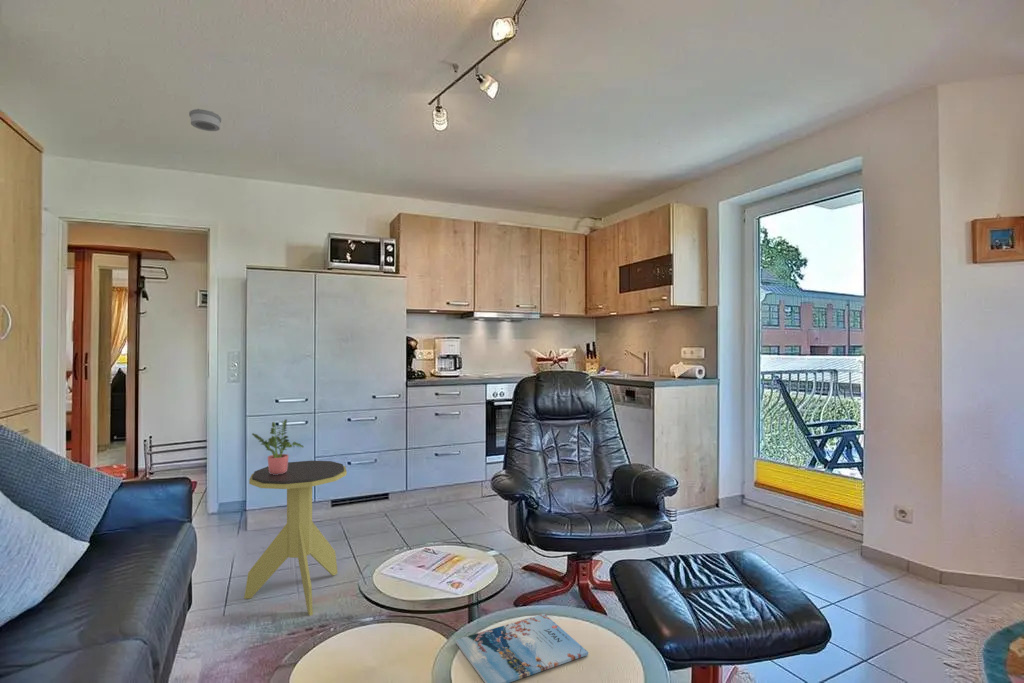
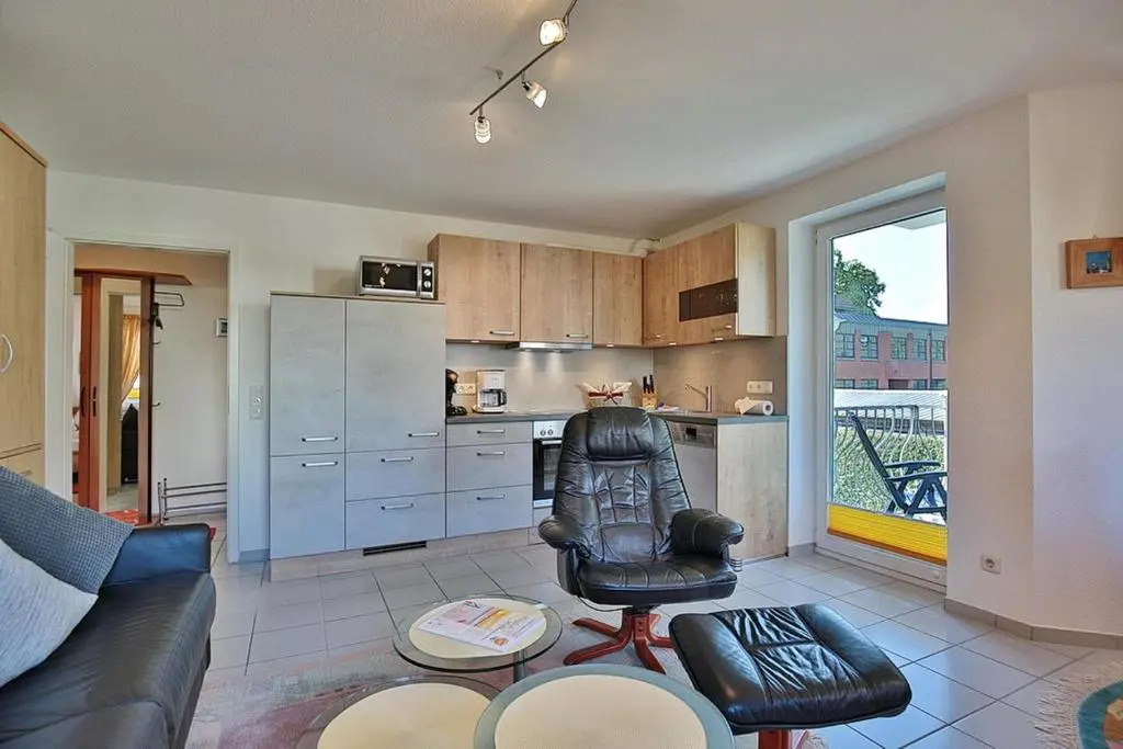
- magazine (520, 647)
- smoke detector (205, 118)
- side table (301, 530)
- potted plant (279, 448)
